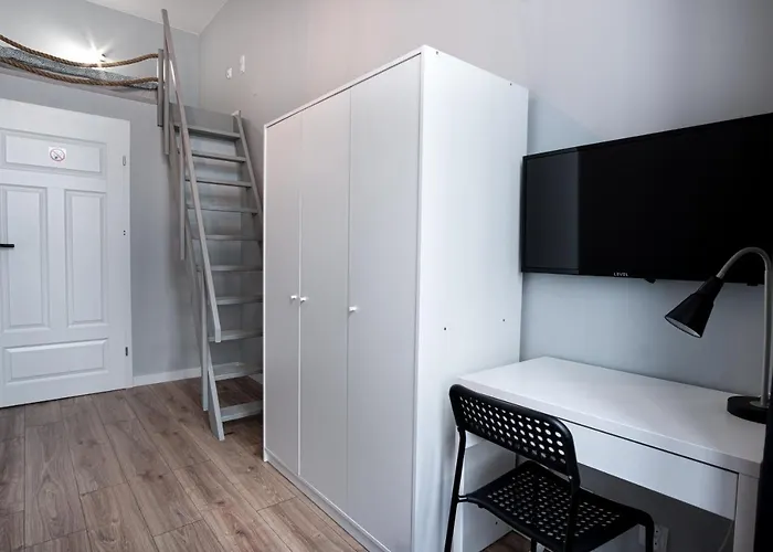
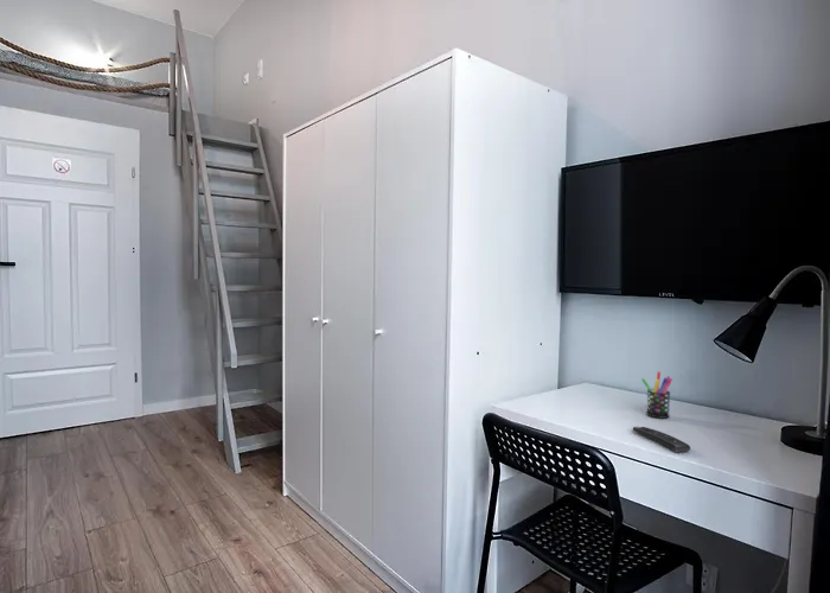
+ remote control (657, 436)
+ pen holder (656, 394)
